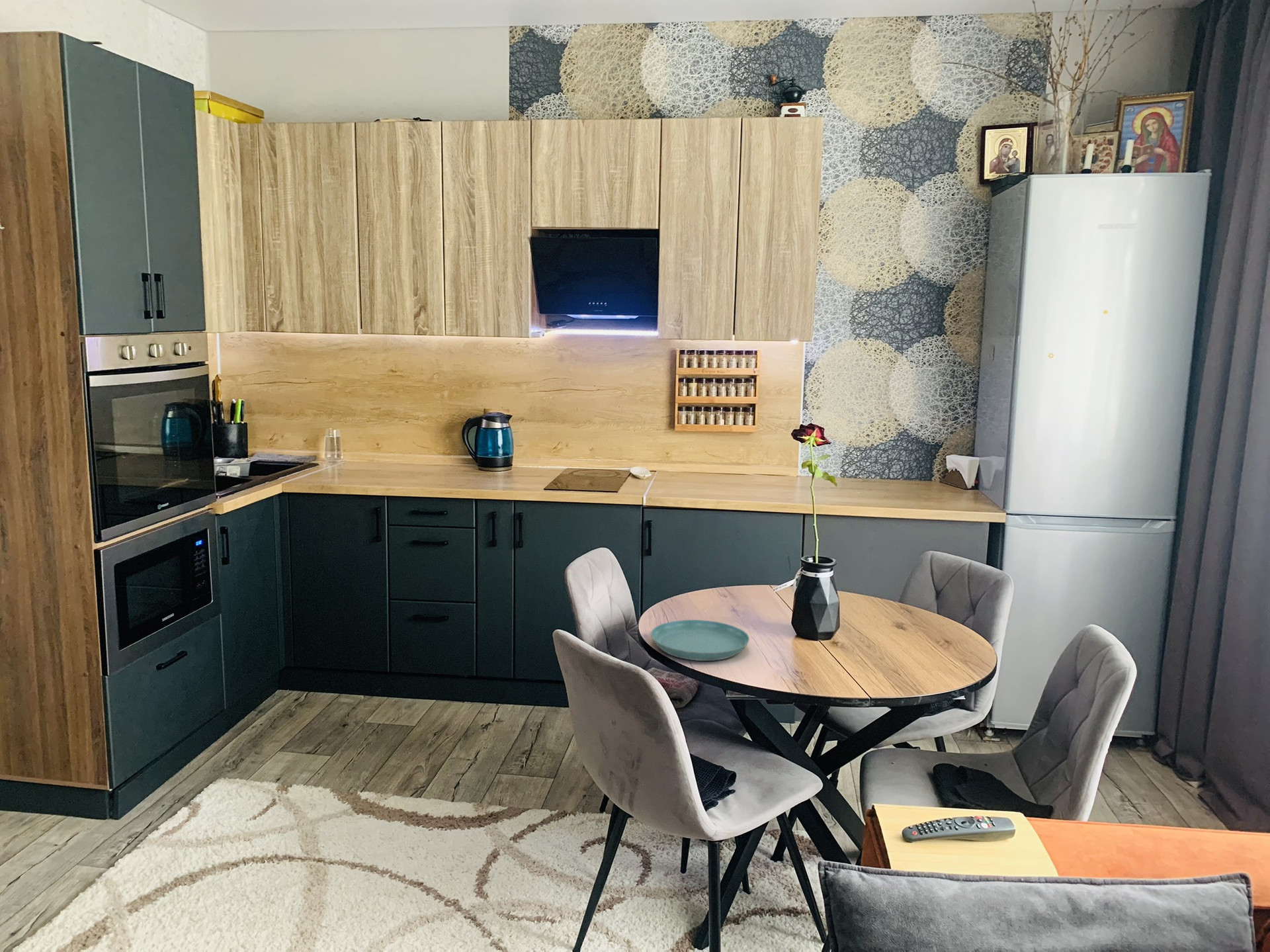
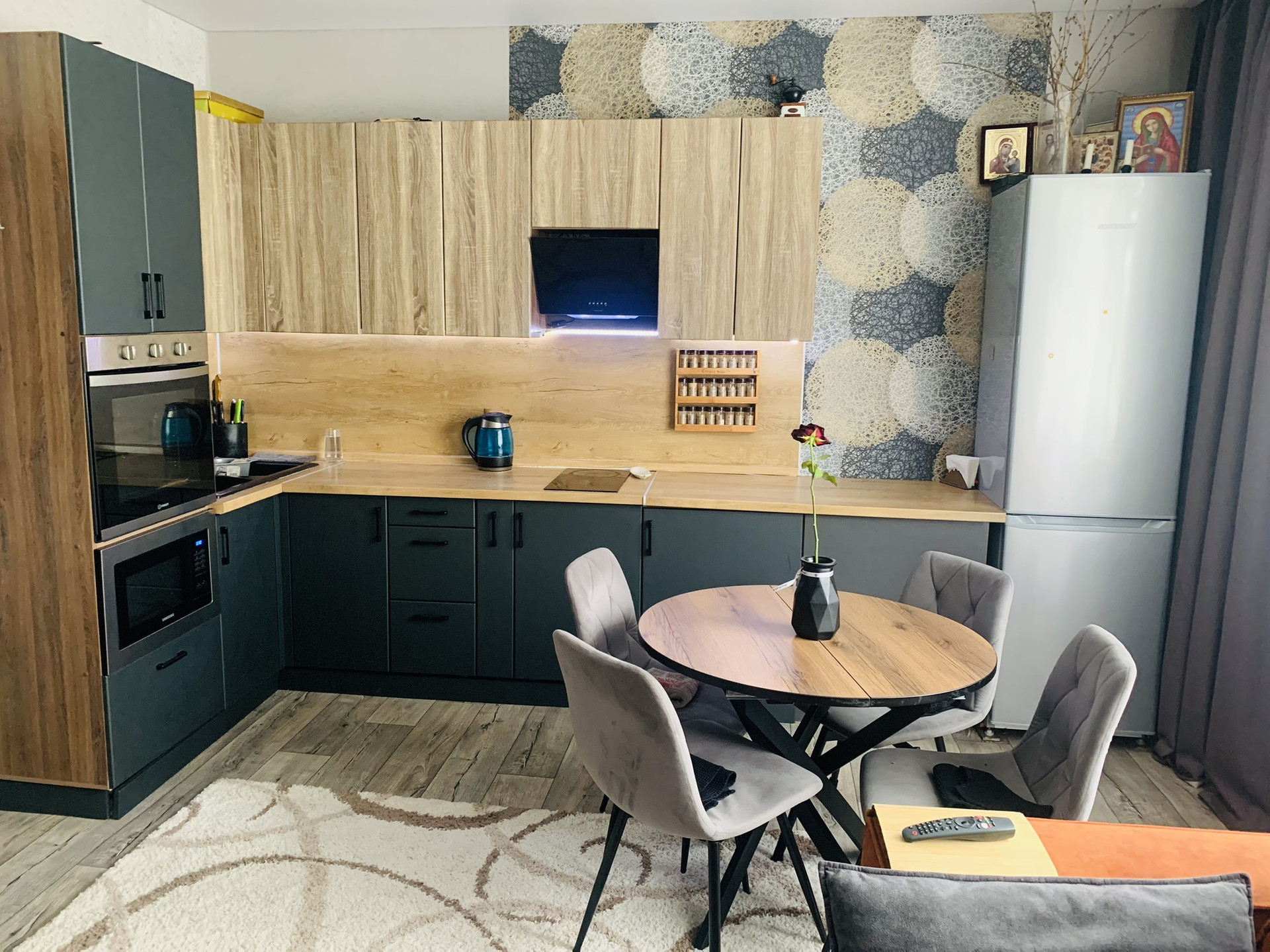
- saucer (699, 641)
